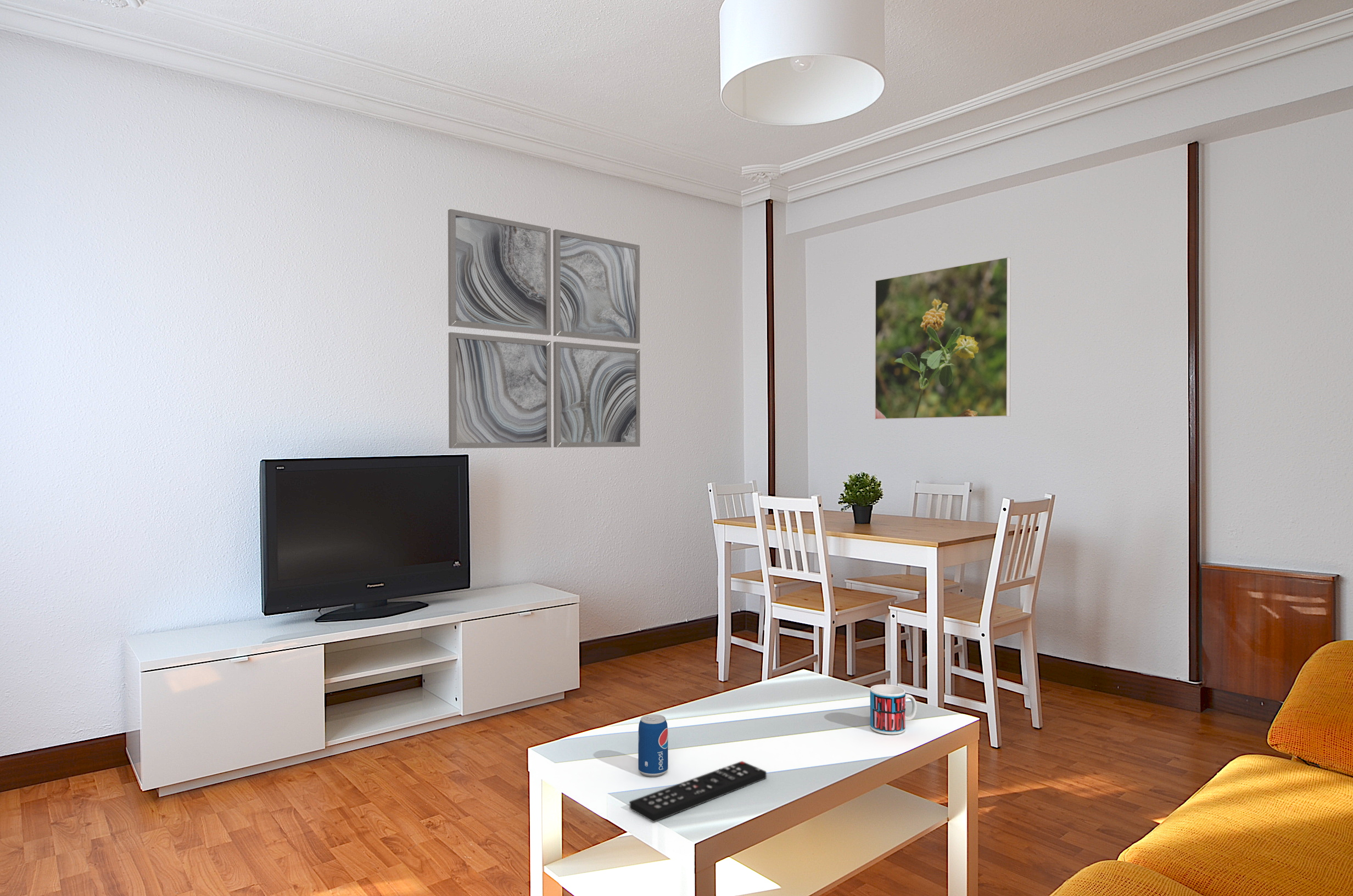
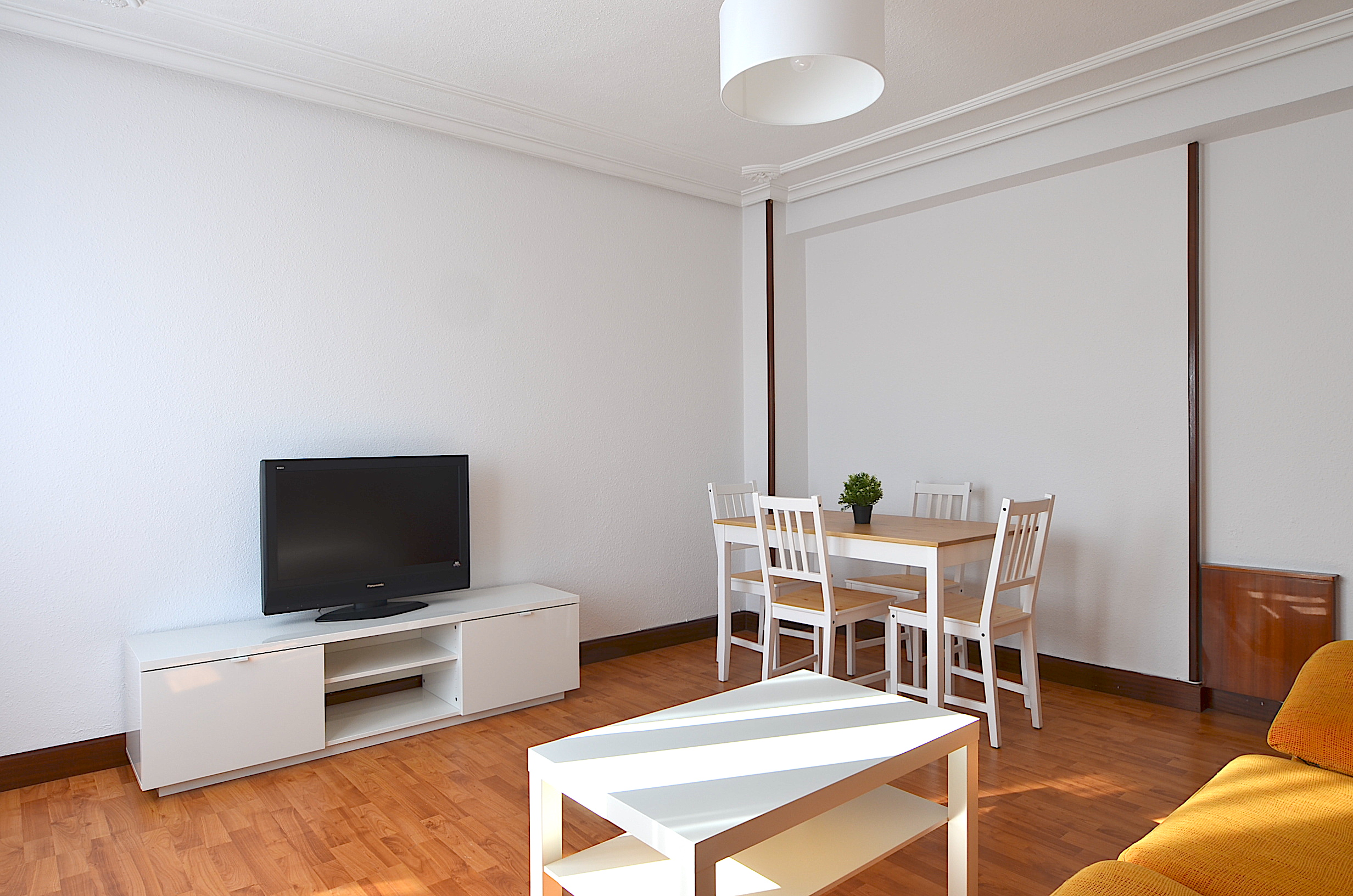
- remote control (701, 788)
- beverage can (653, 745)
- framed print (938, 344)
- wall art (554, 335)
- mug (892, 708)
